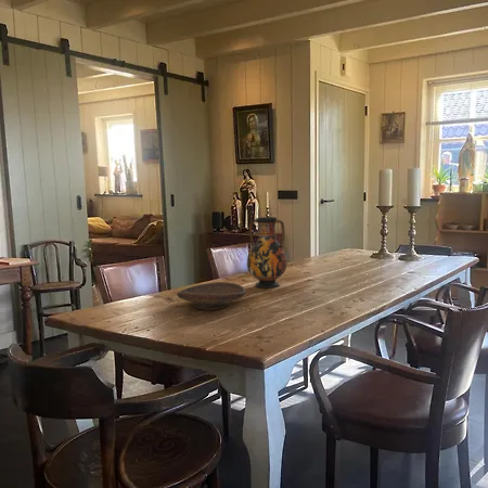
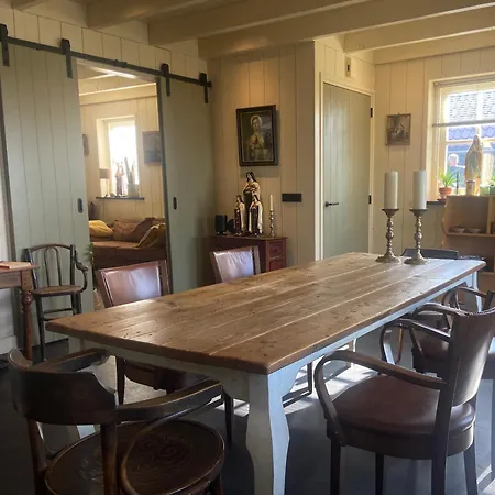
- decorative bowl (211, 296)
- vase (266, 252)
